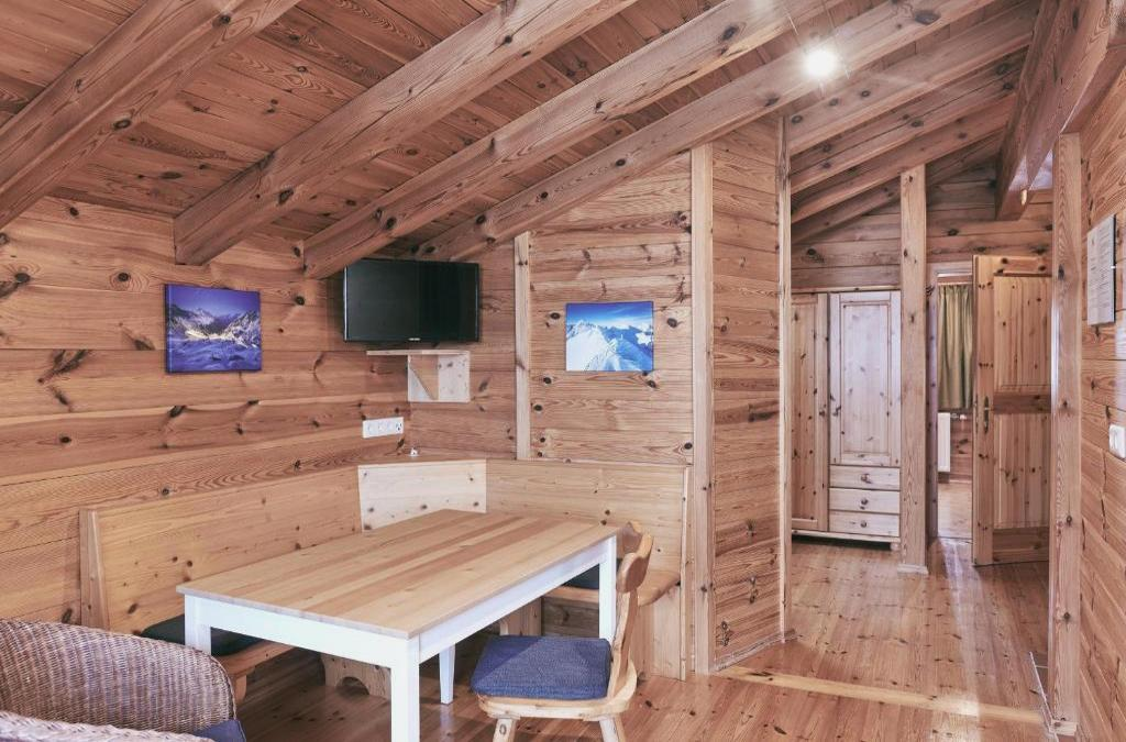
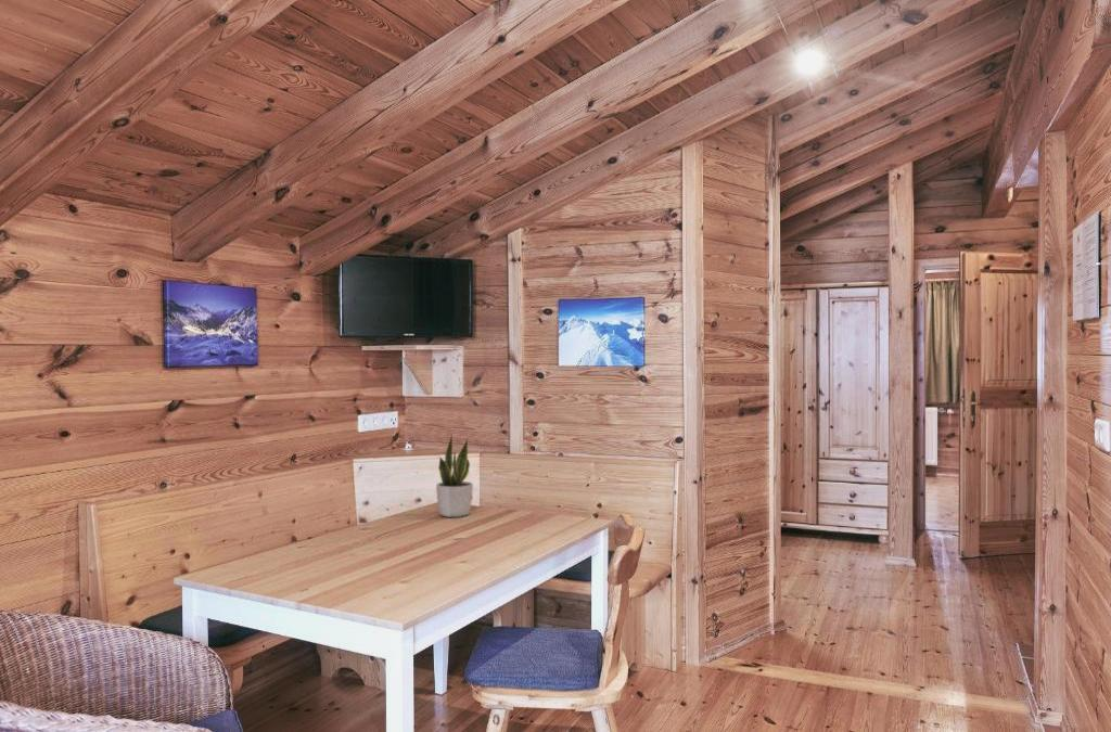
+ potted plant (454, 473)
